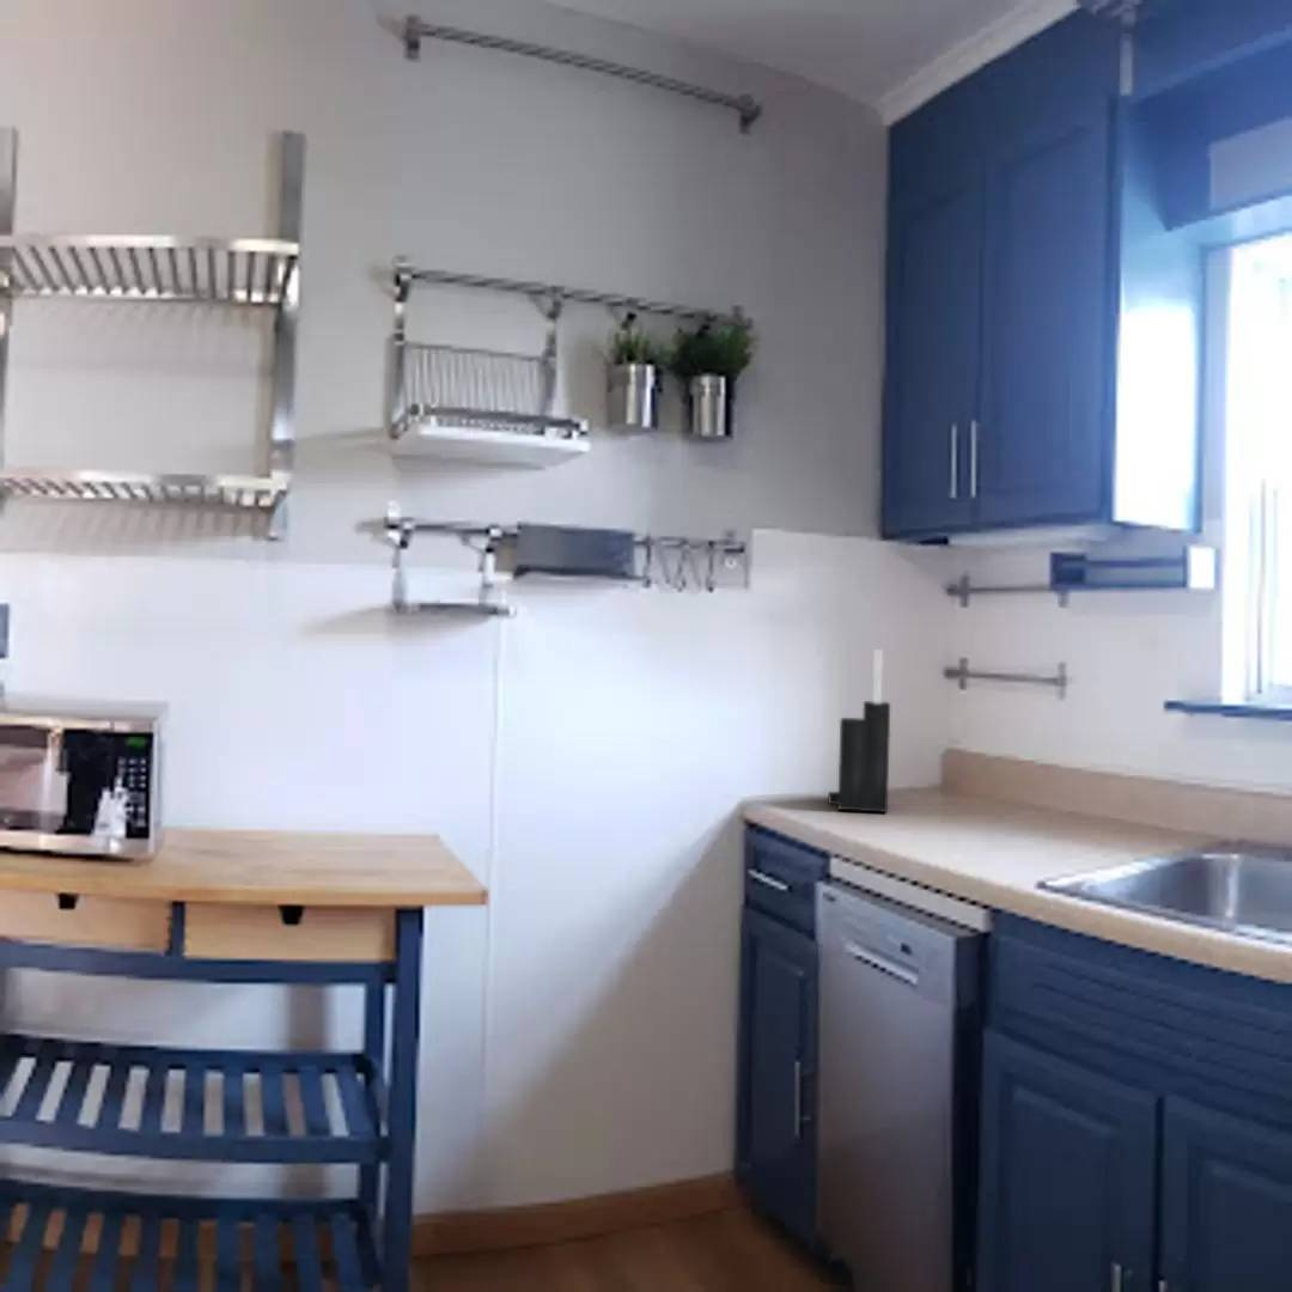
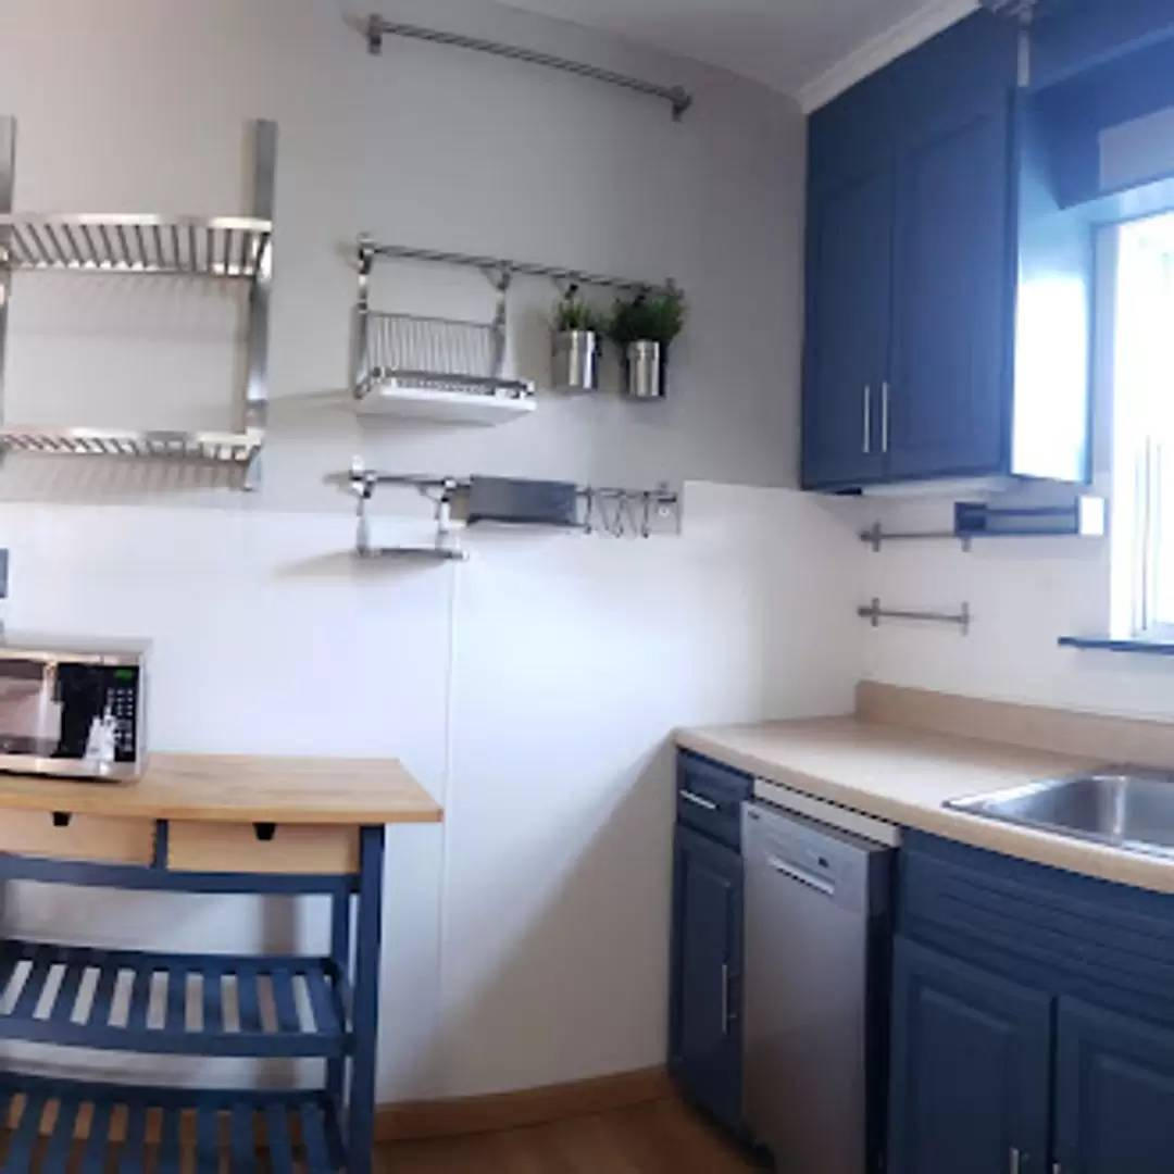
- knife block (859, 727)
